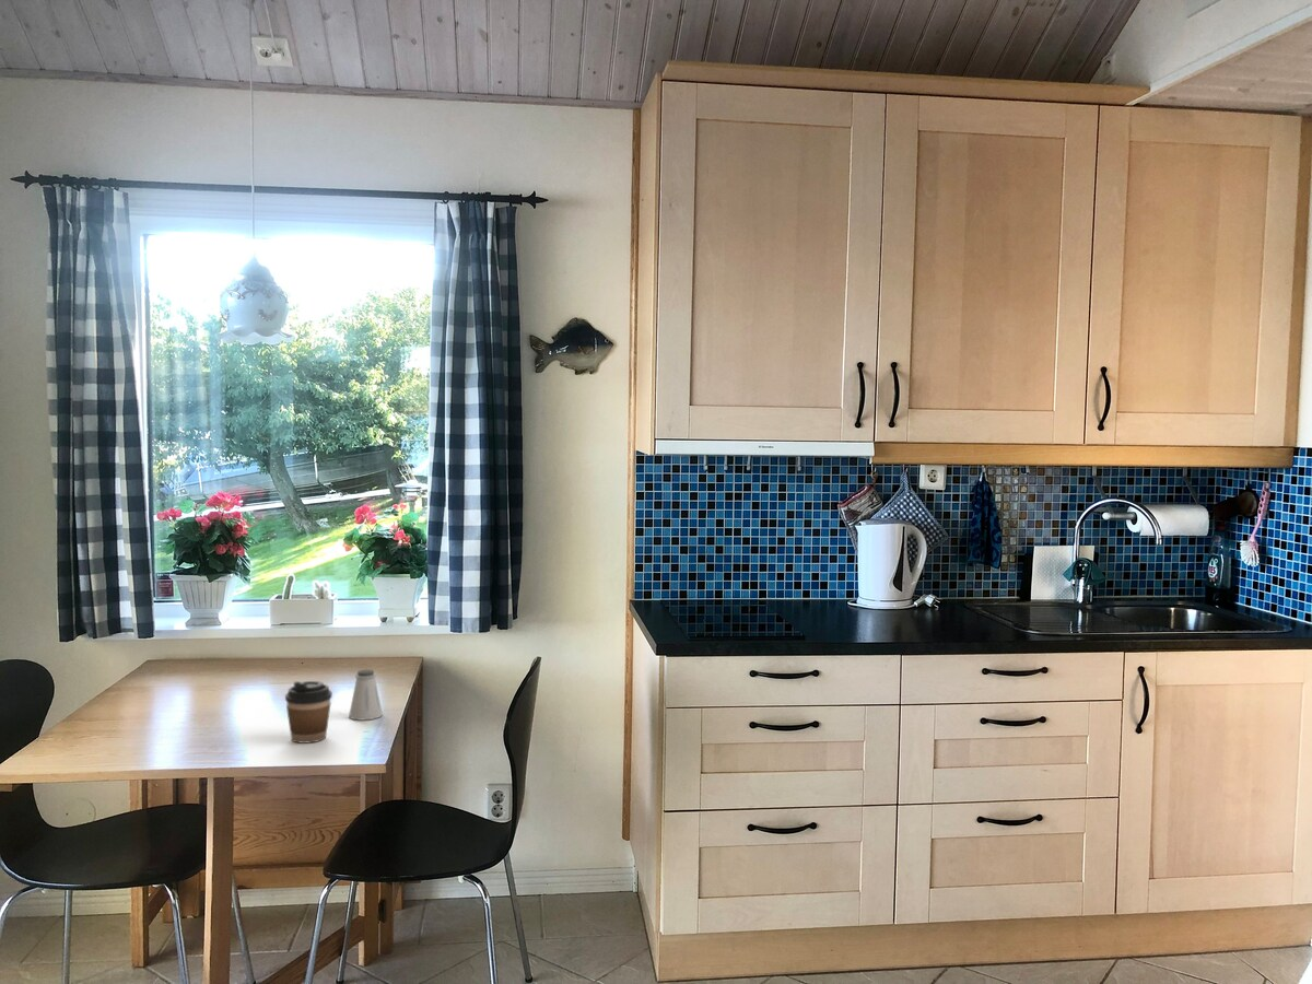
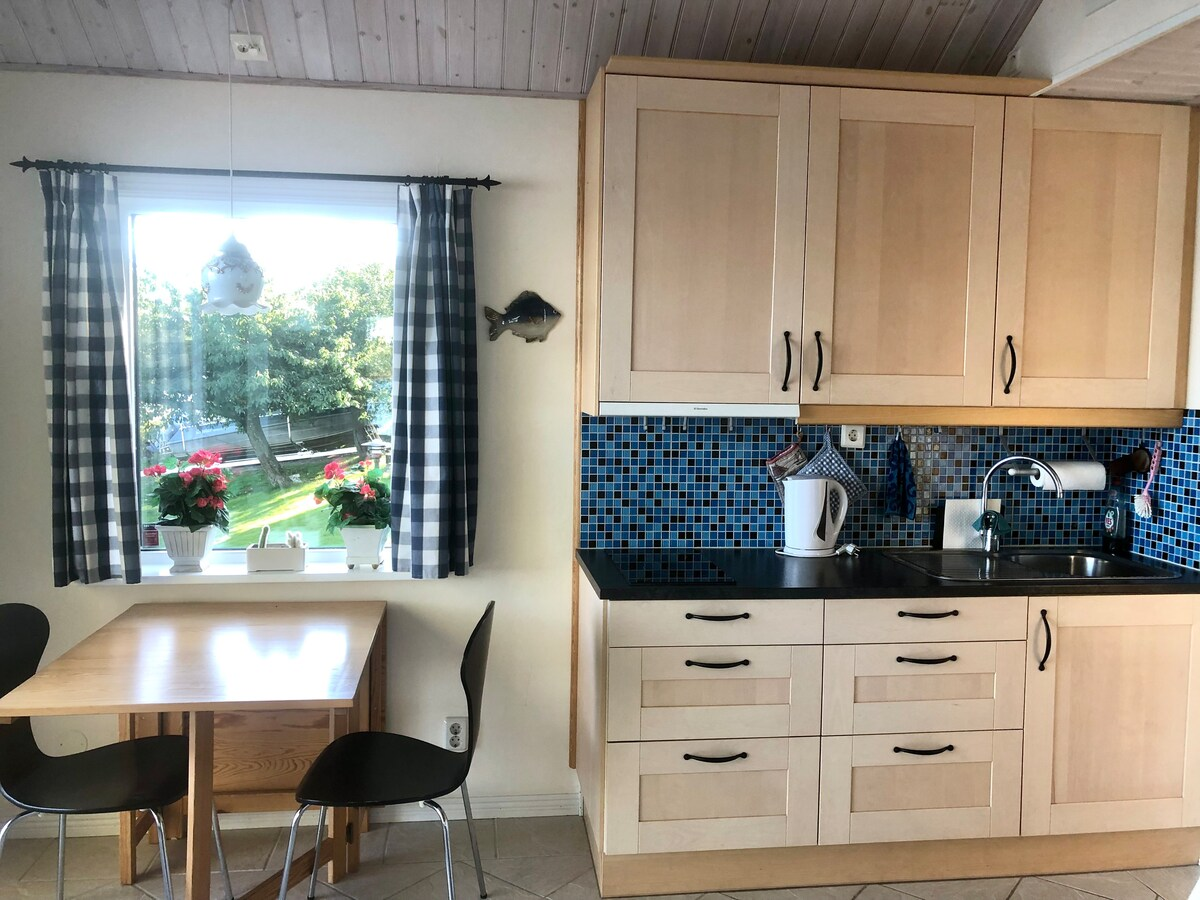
- saltshaker (365, 693)
- coffee cup (308, 708)
